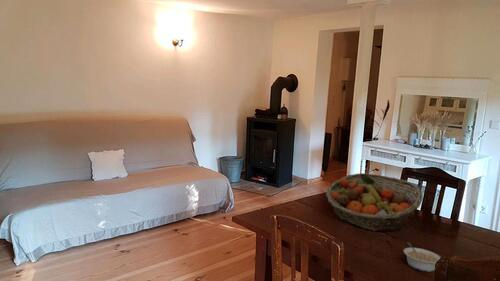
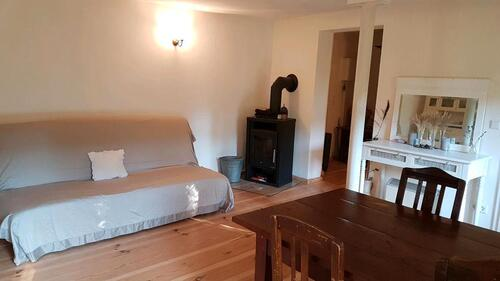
- fruit basket (371, 200)
- legume (420, 258)
